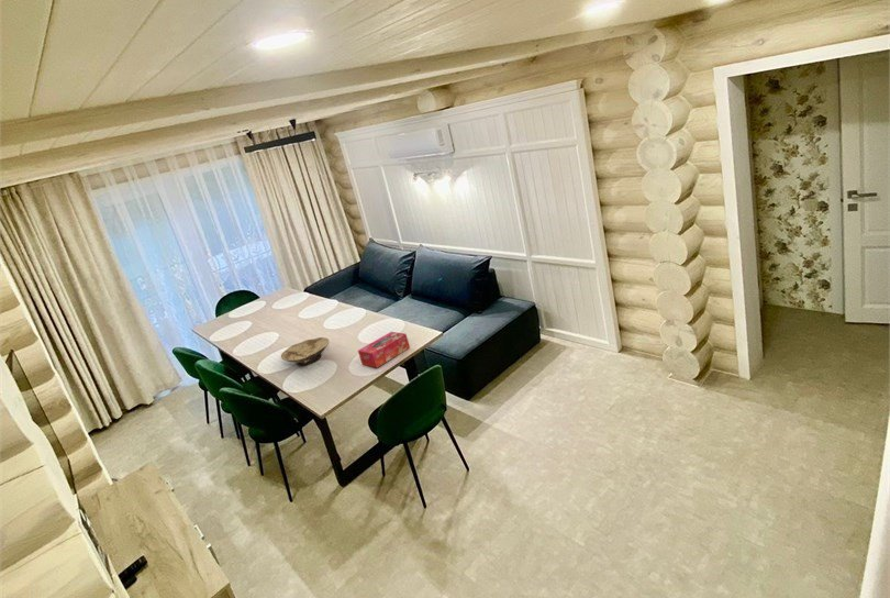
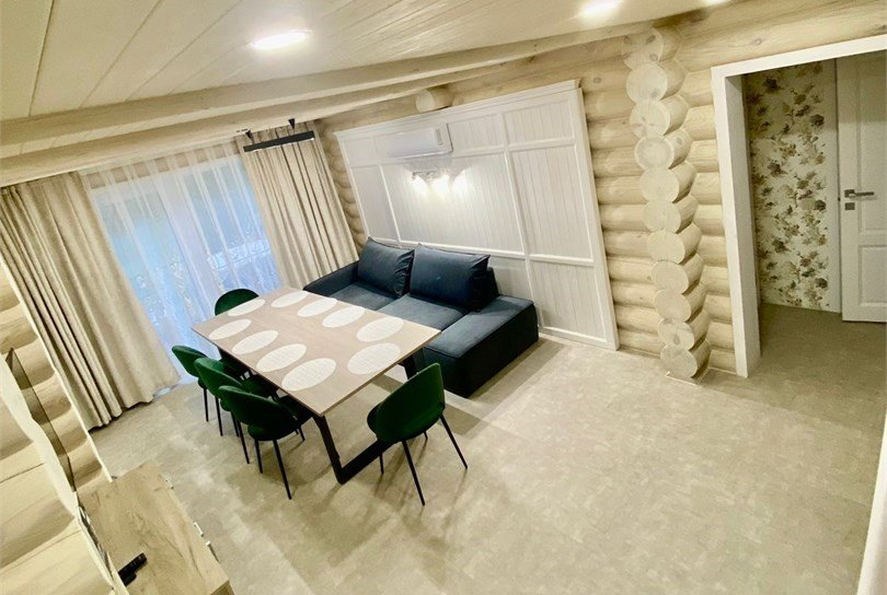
- bowl (307, 353)
- tissue box (383, 348)
